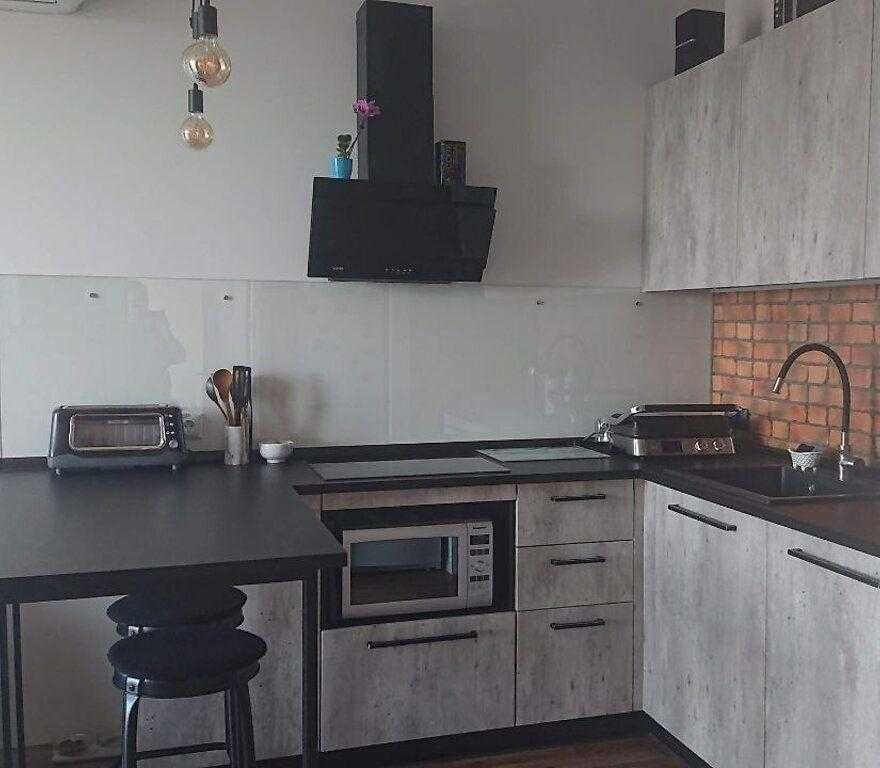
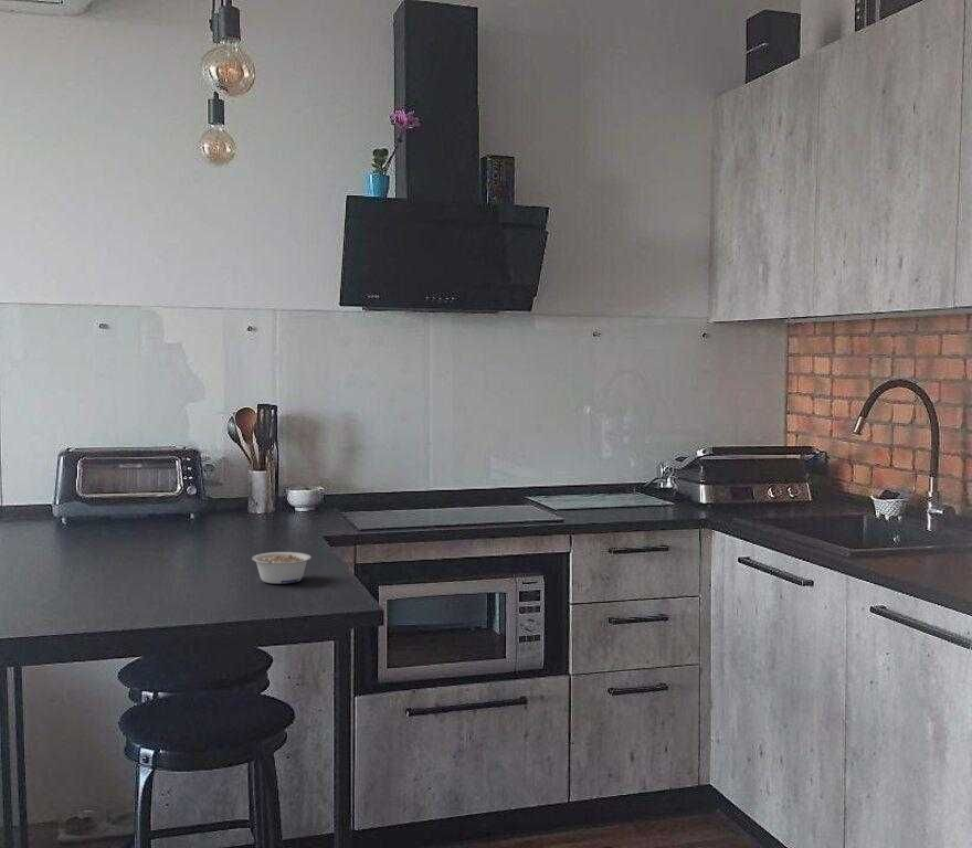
+ legume (282, 566)
